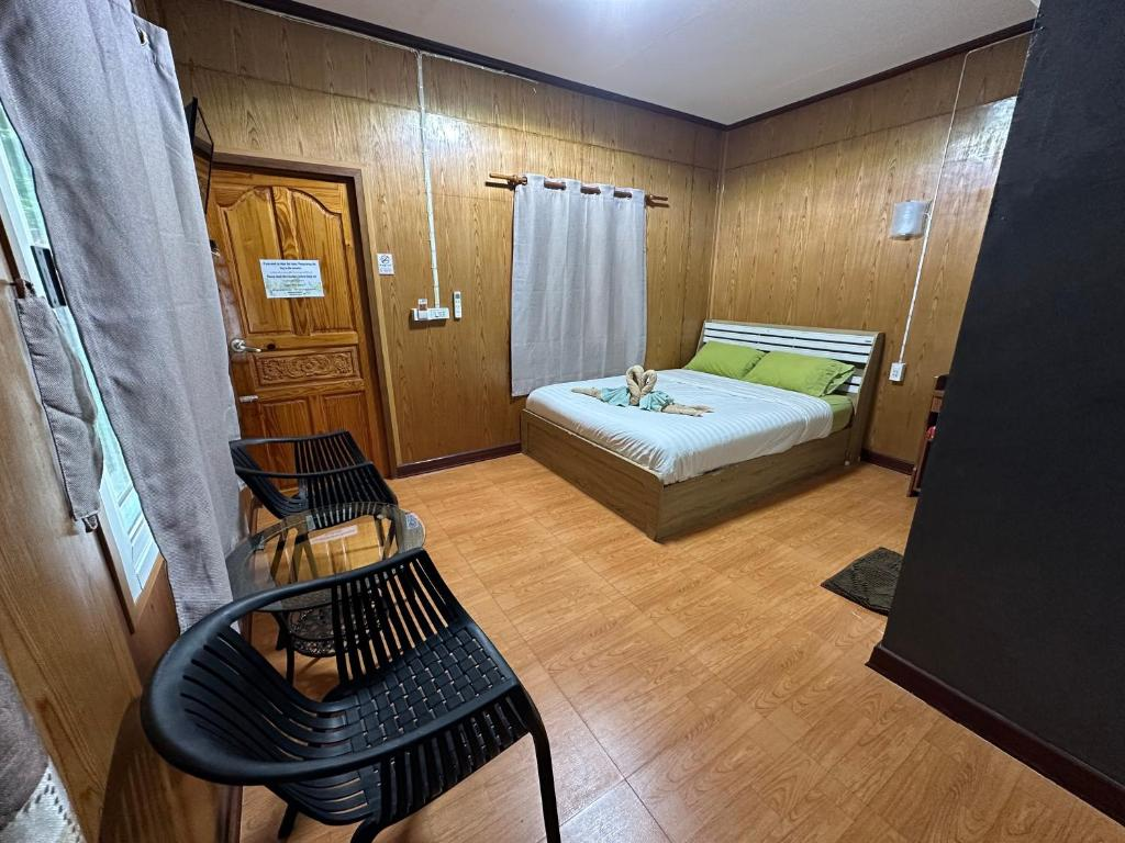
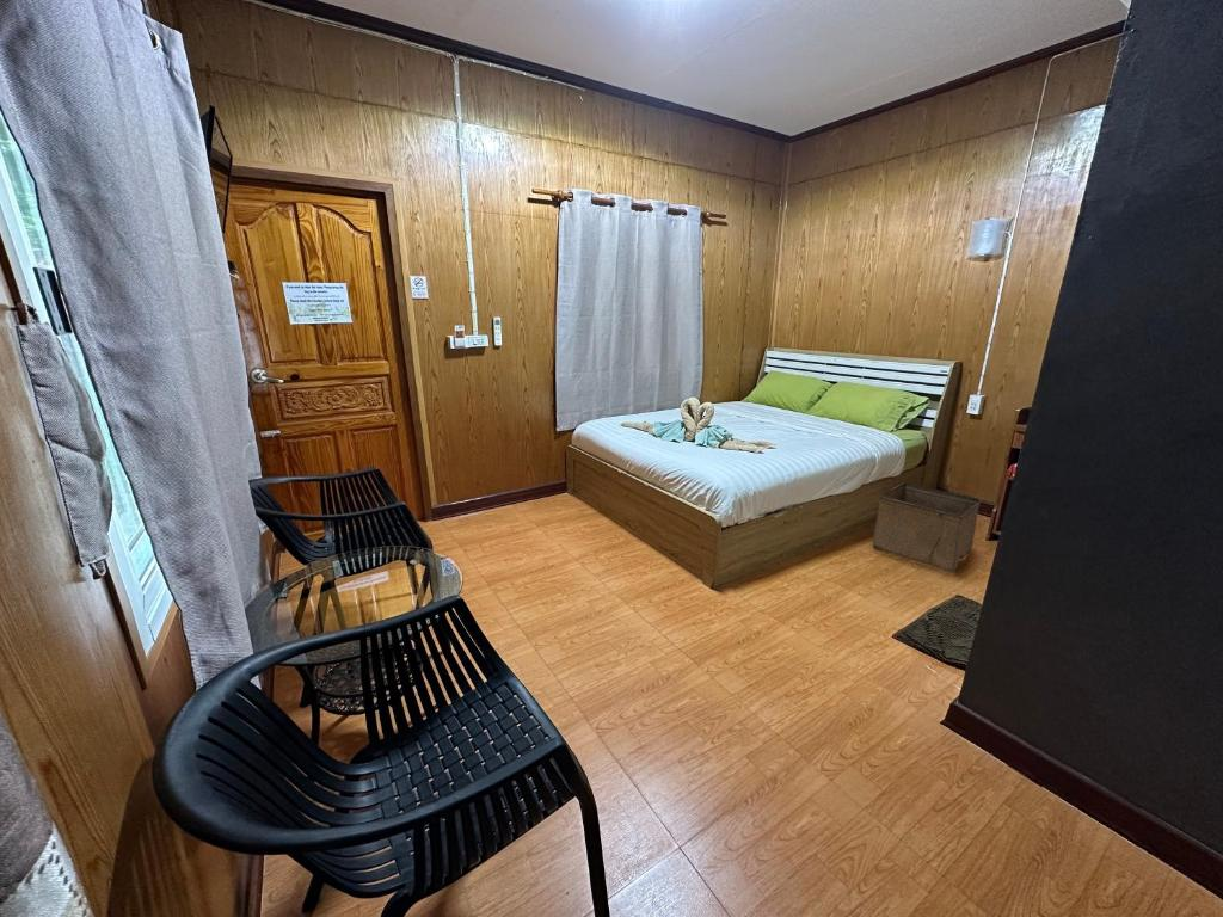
+ storage bin (926, 523)
